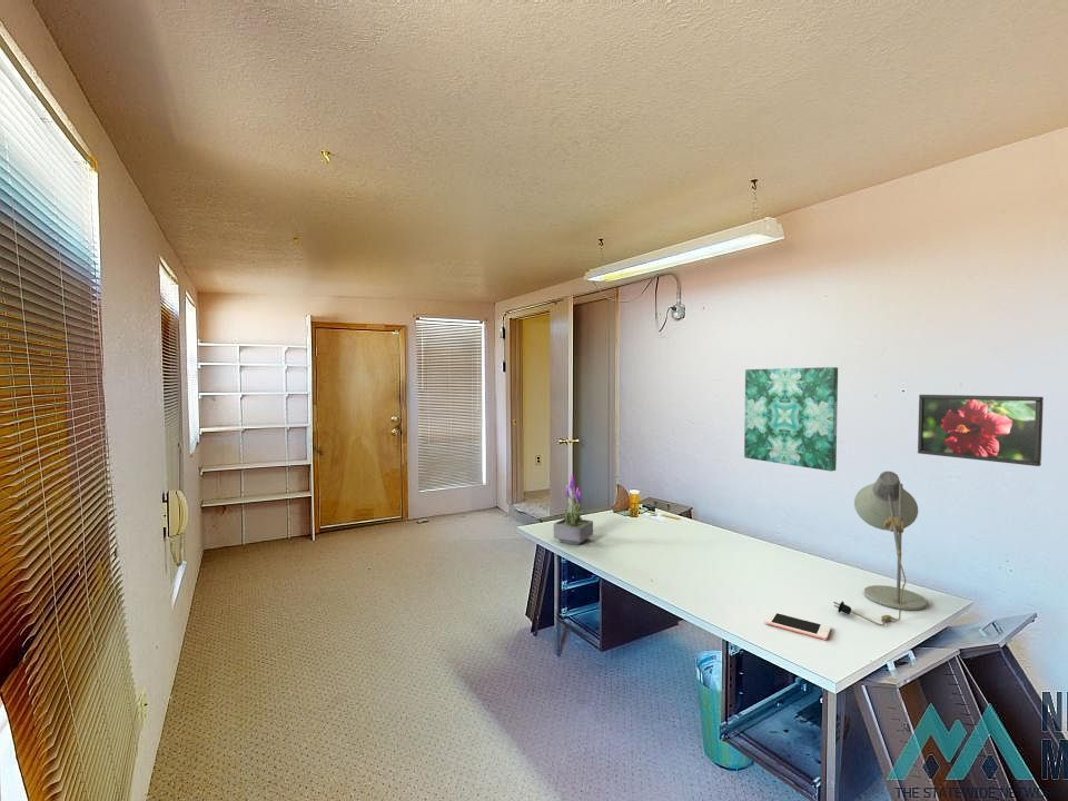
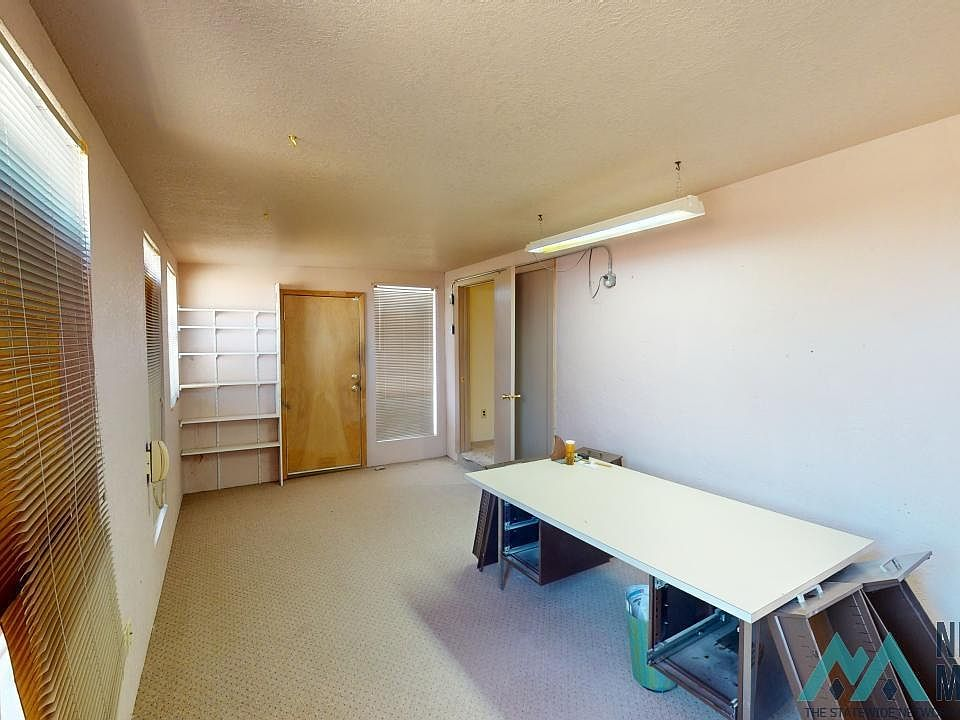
- desk lamp (876, 527)
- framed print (975, 427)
- wall art (787, 416)
- potted plant (573, 505)
- cell phone (797, 624)
